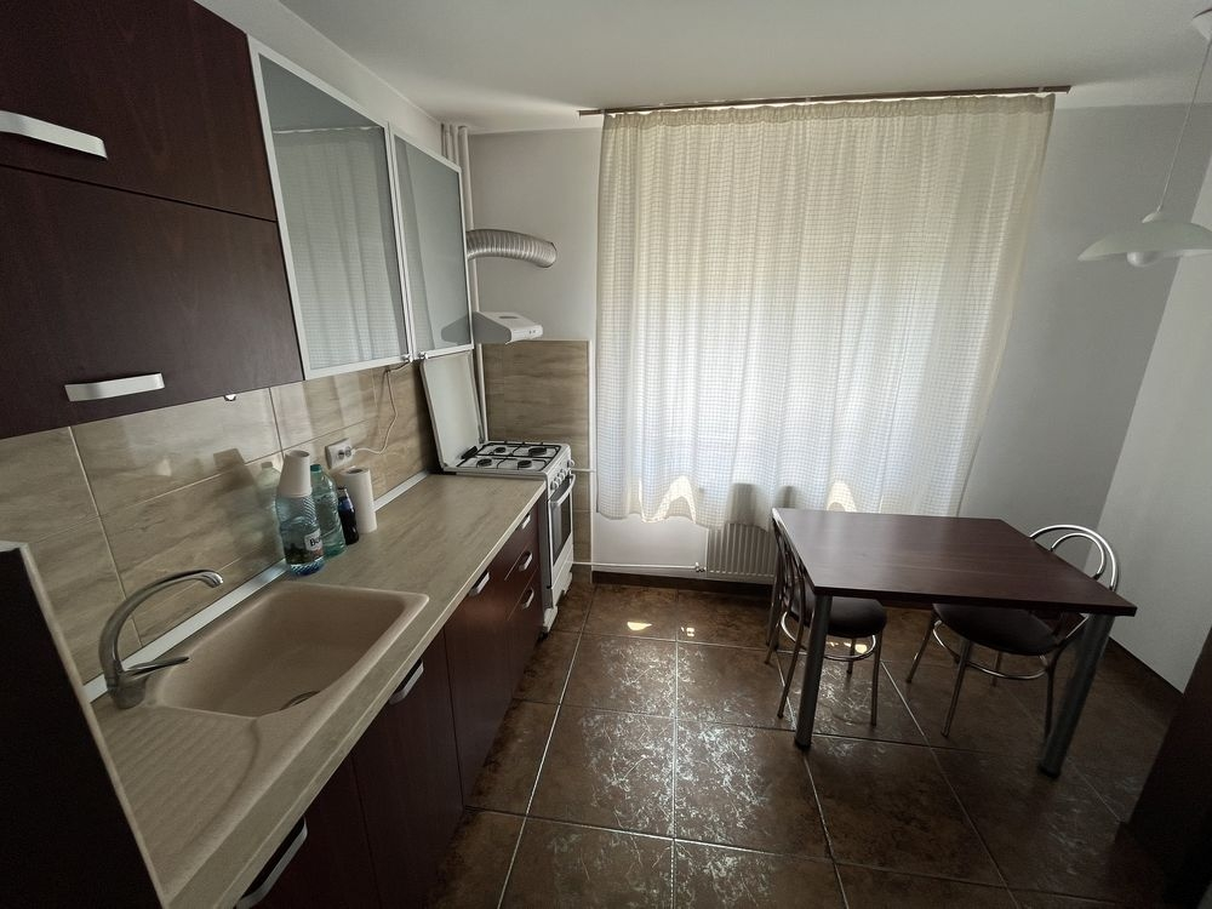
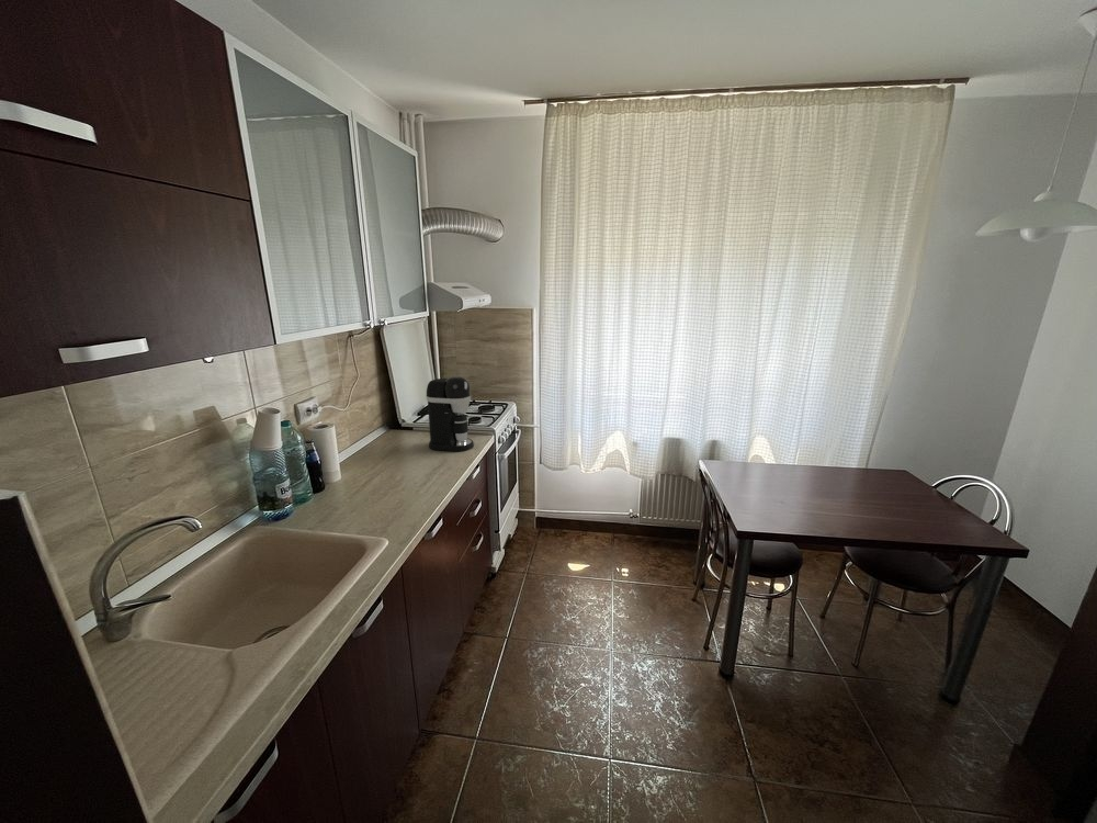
+ coffee maker (449, 412)
